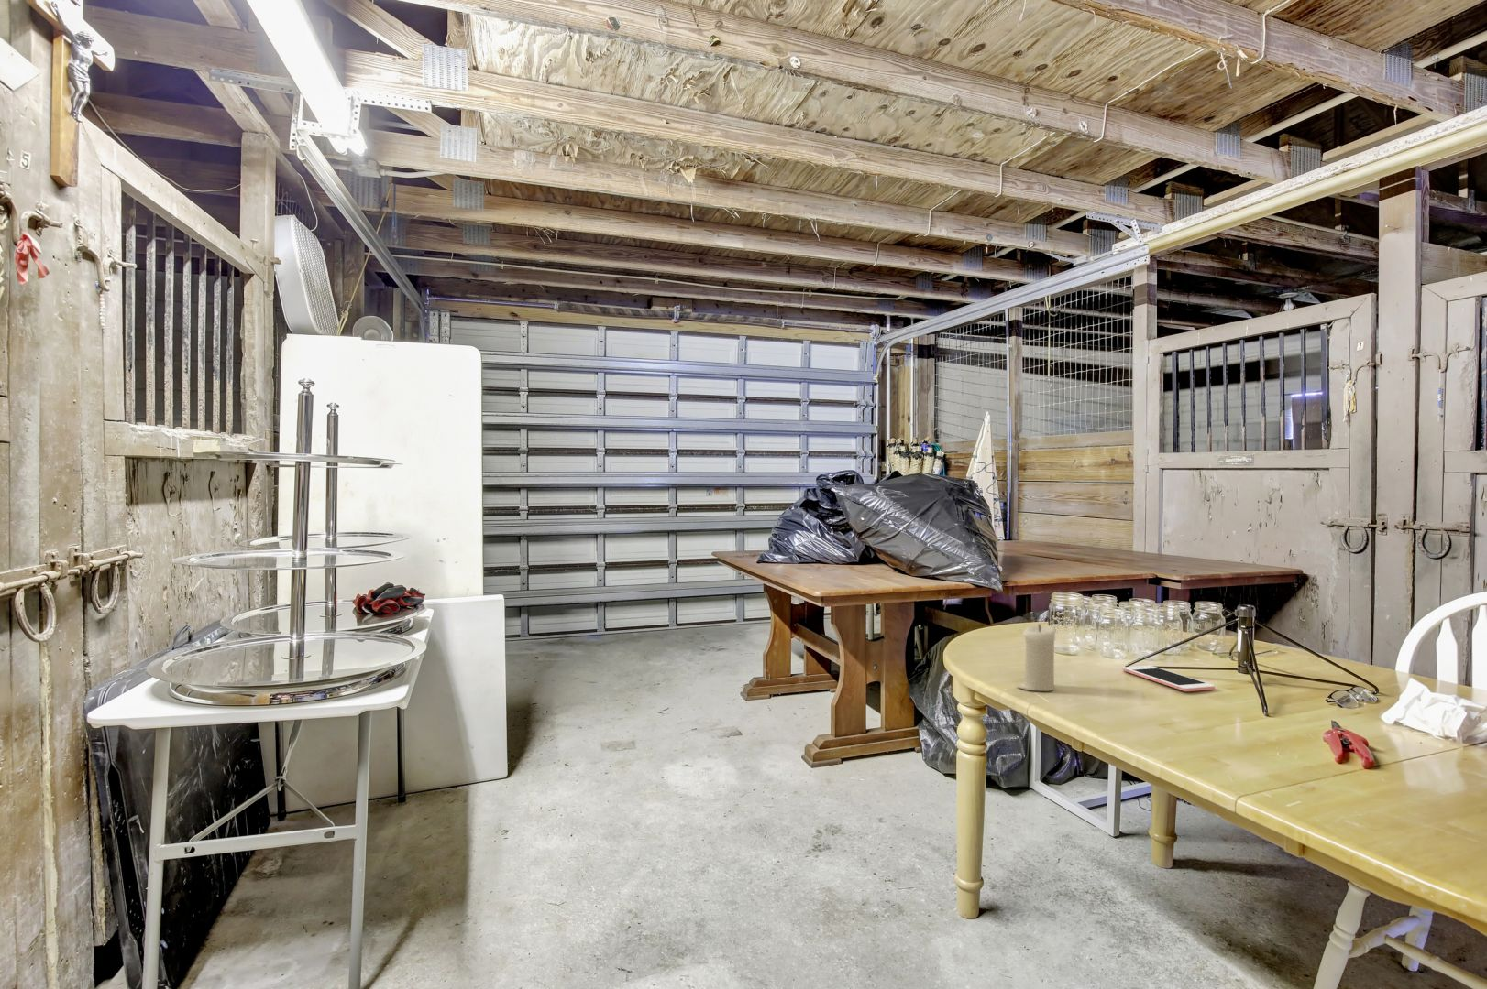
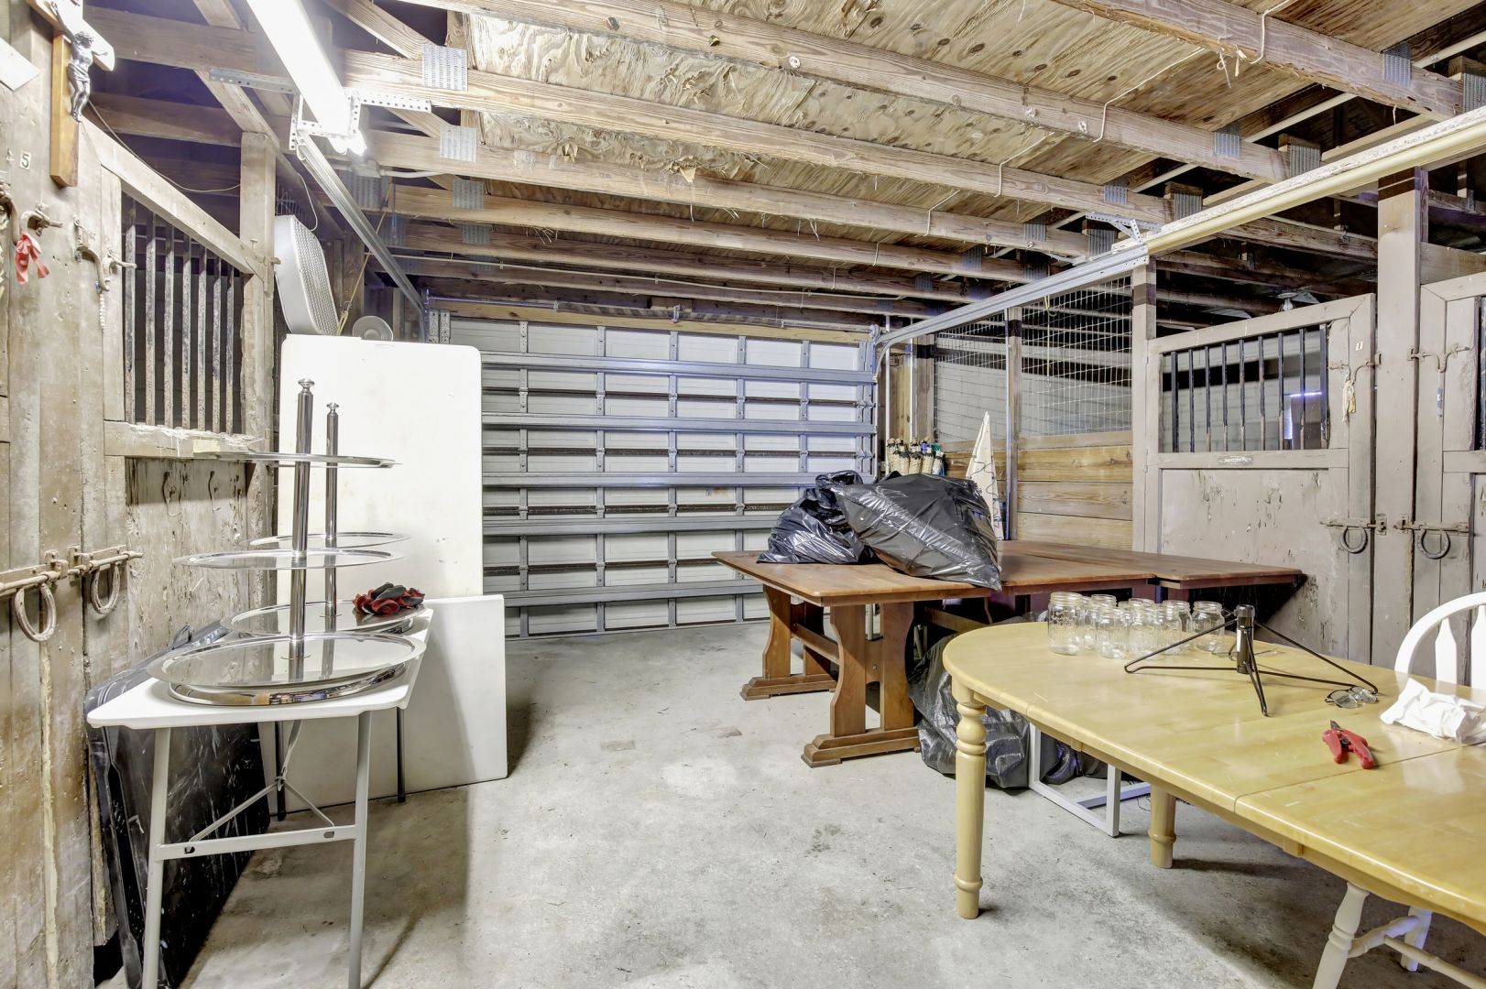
- candle (1037, 656)
- cell phone (1167, 678)
